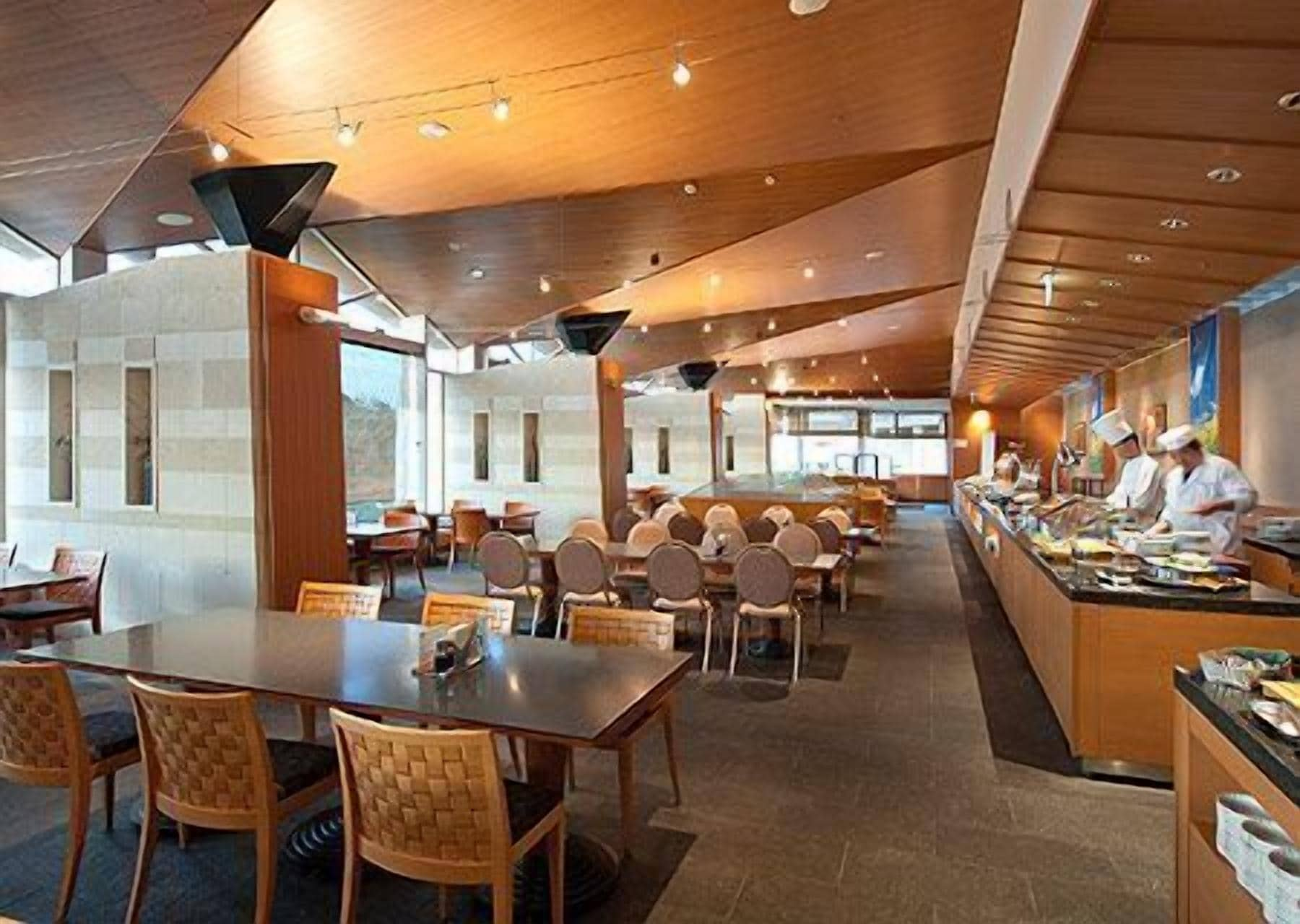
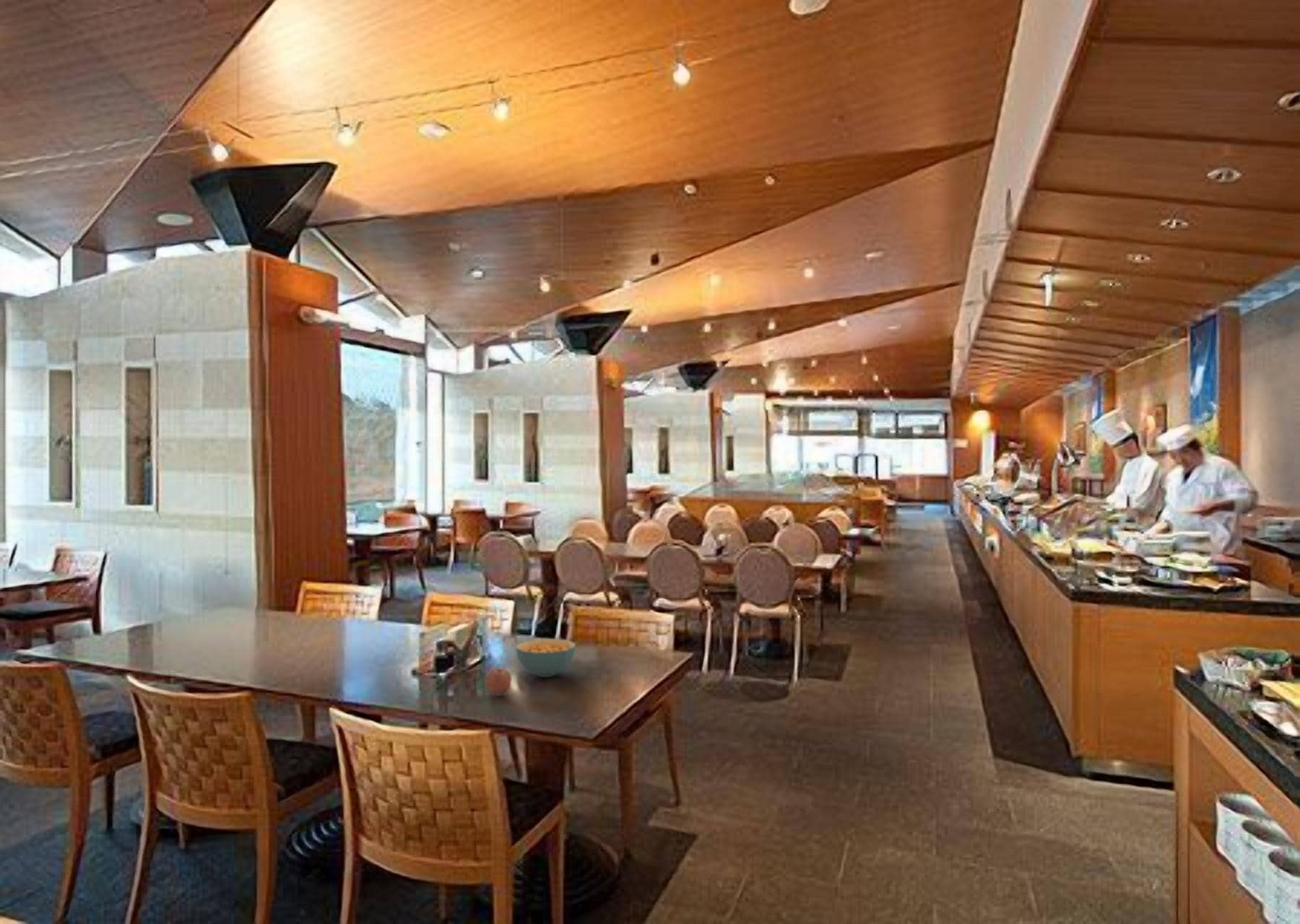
+ cereal bowl (546, 660)
+ fruit (498, 681)
